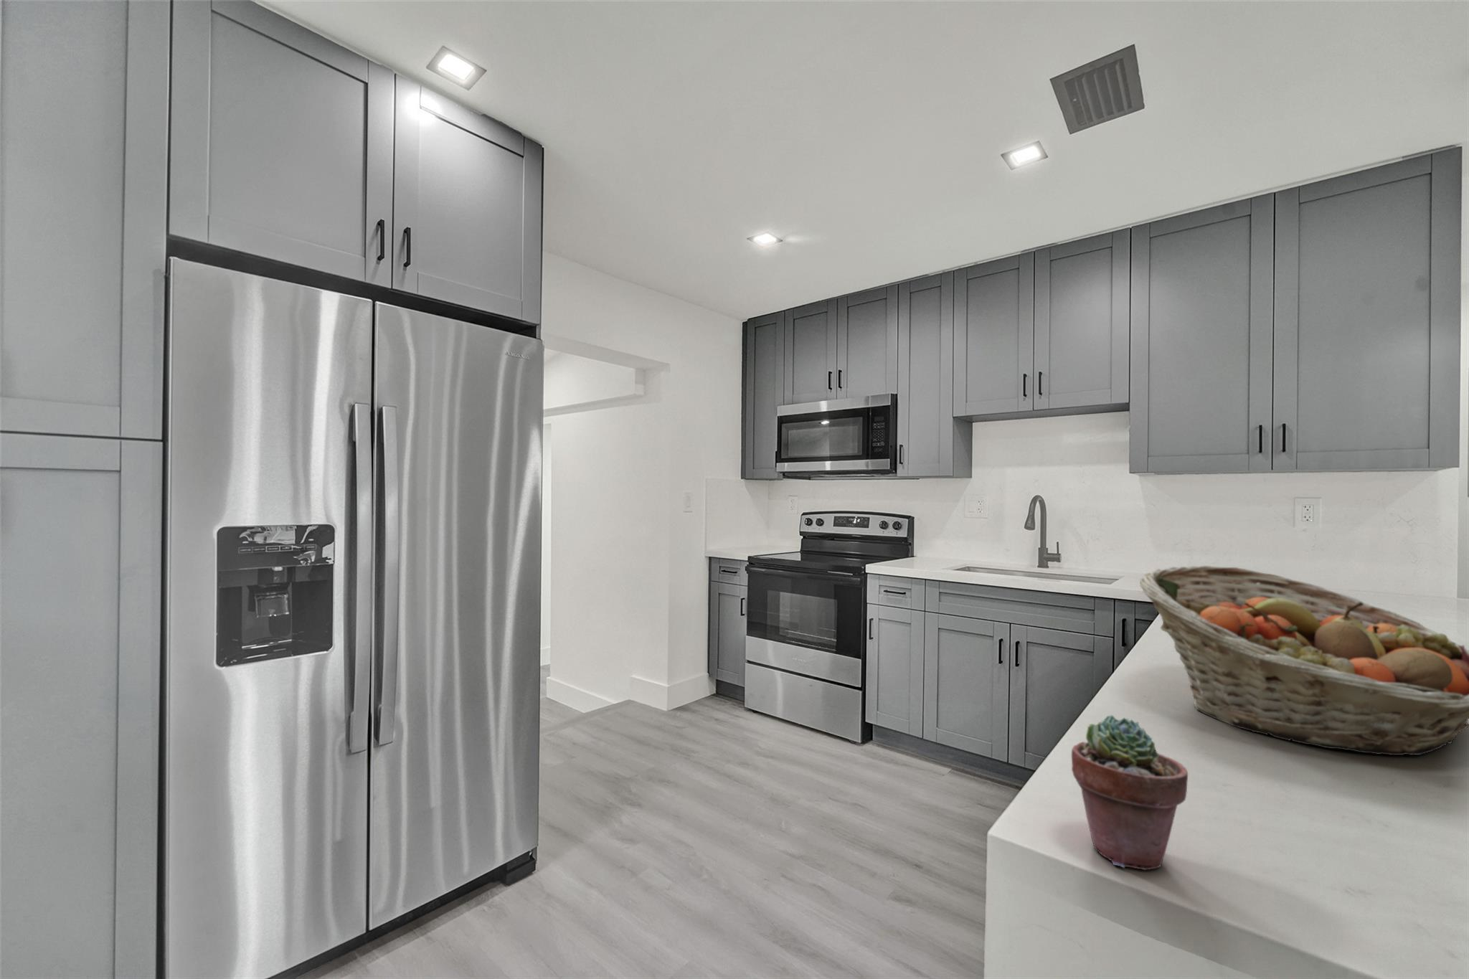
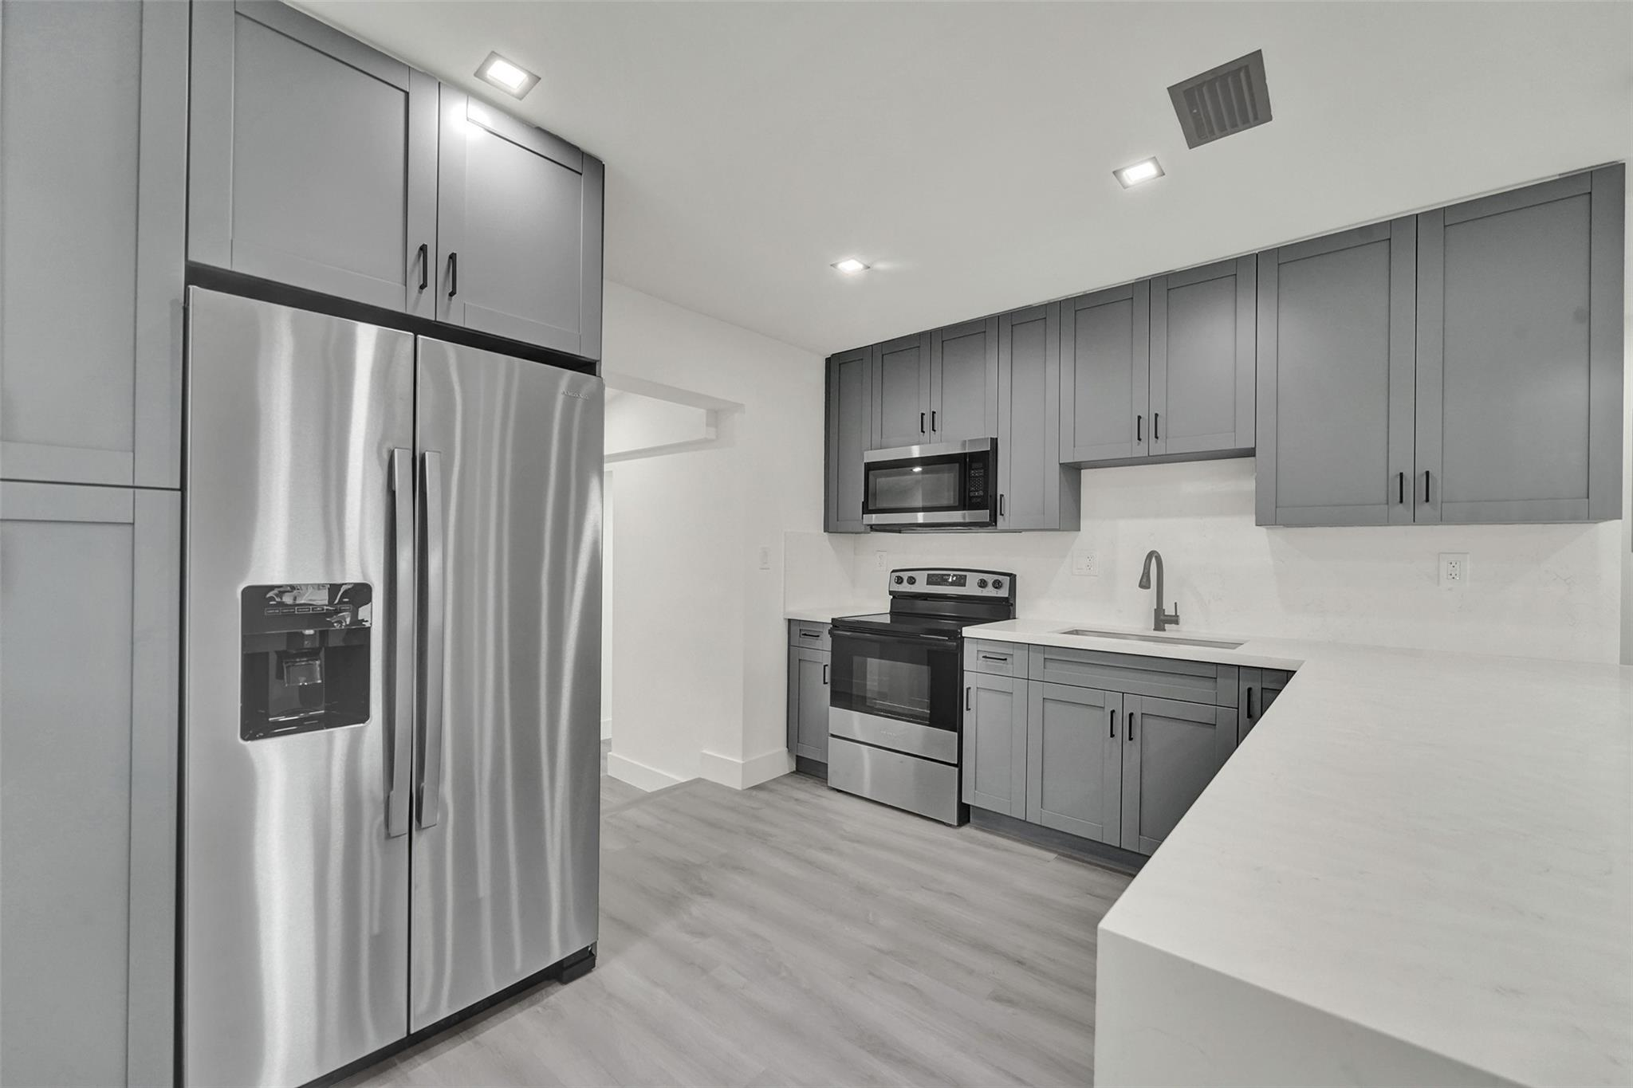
- fruit basket (1301, 646)
- potted succulent (1127, 785)
